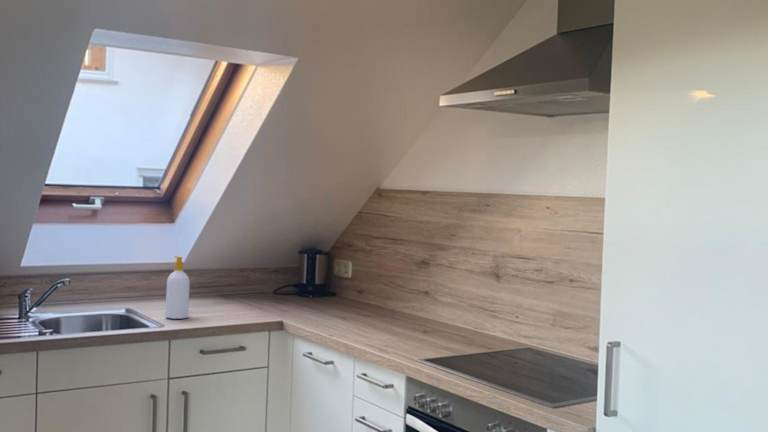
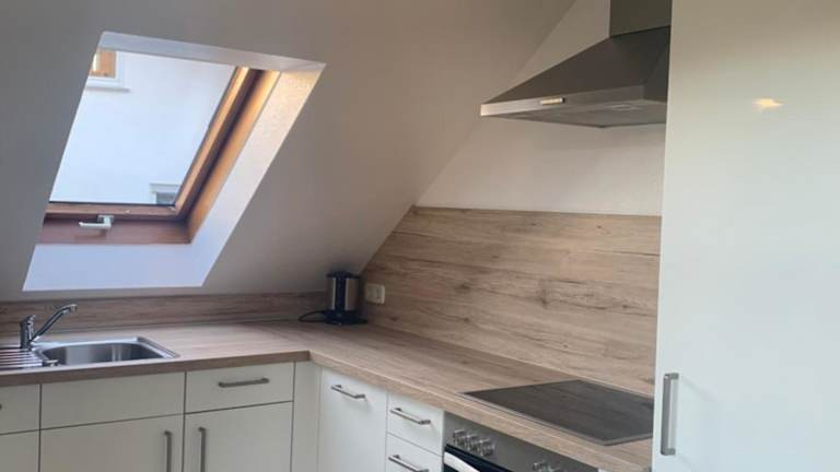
- soap bottle (177, 286)
